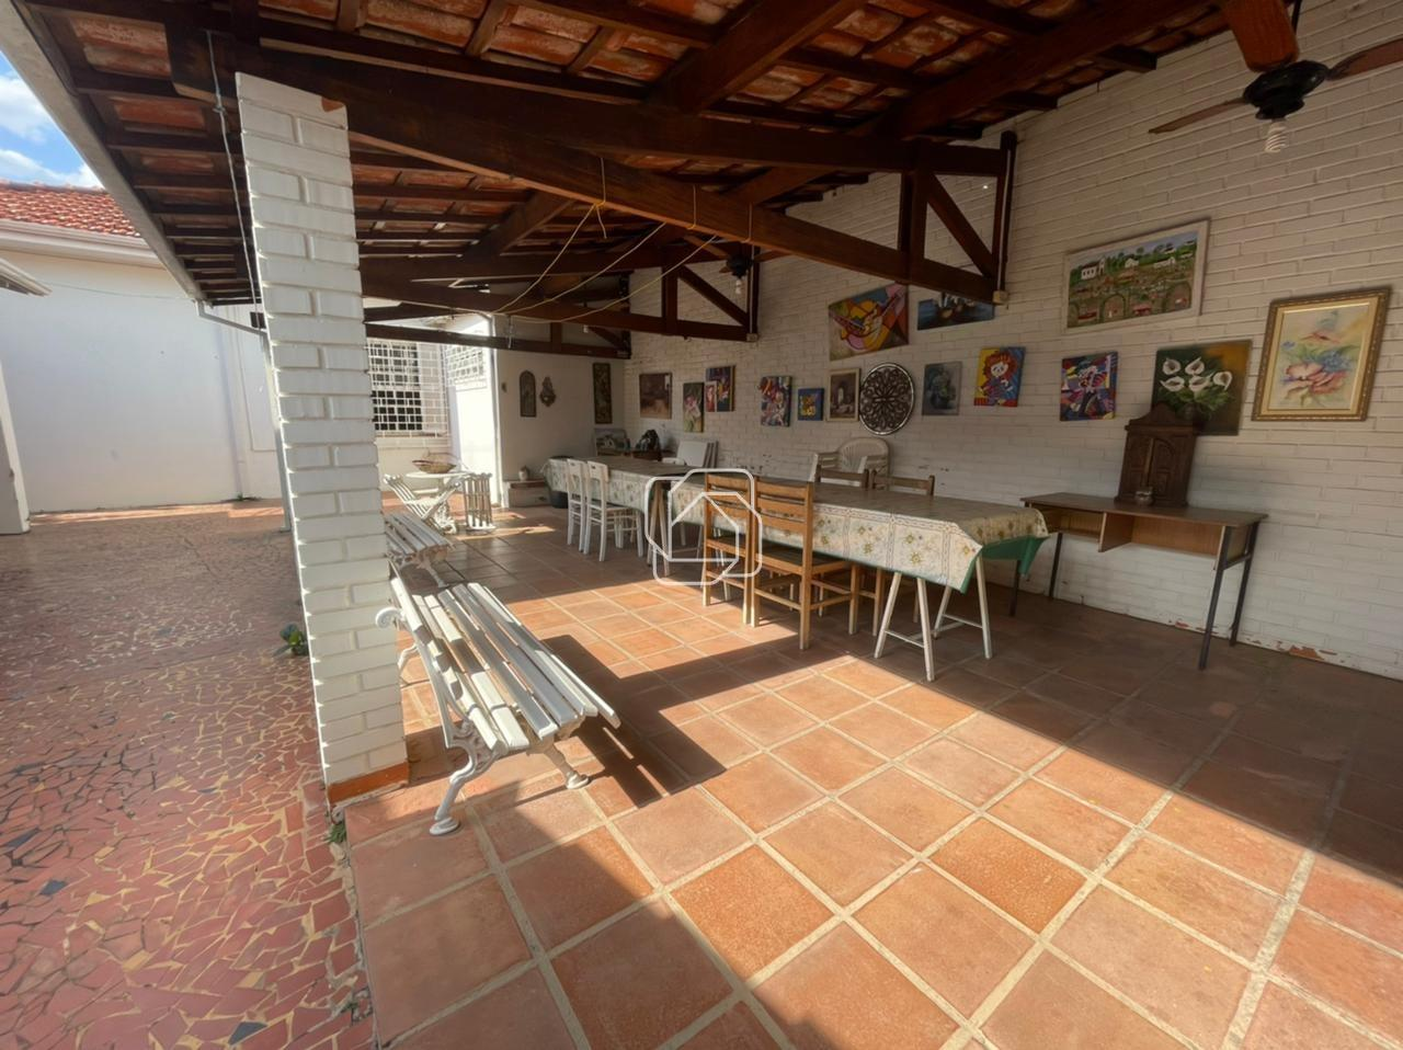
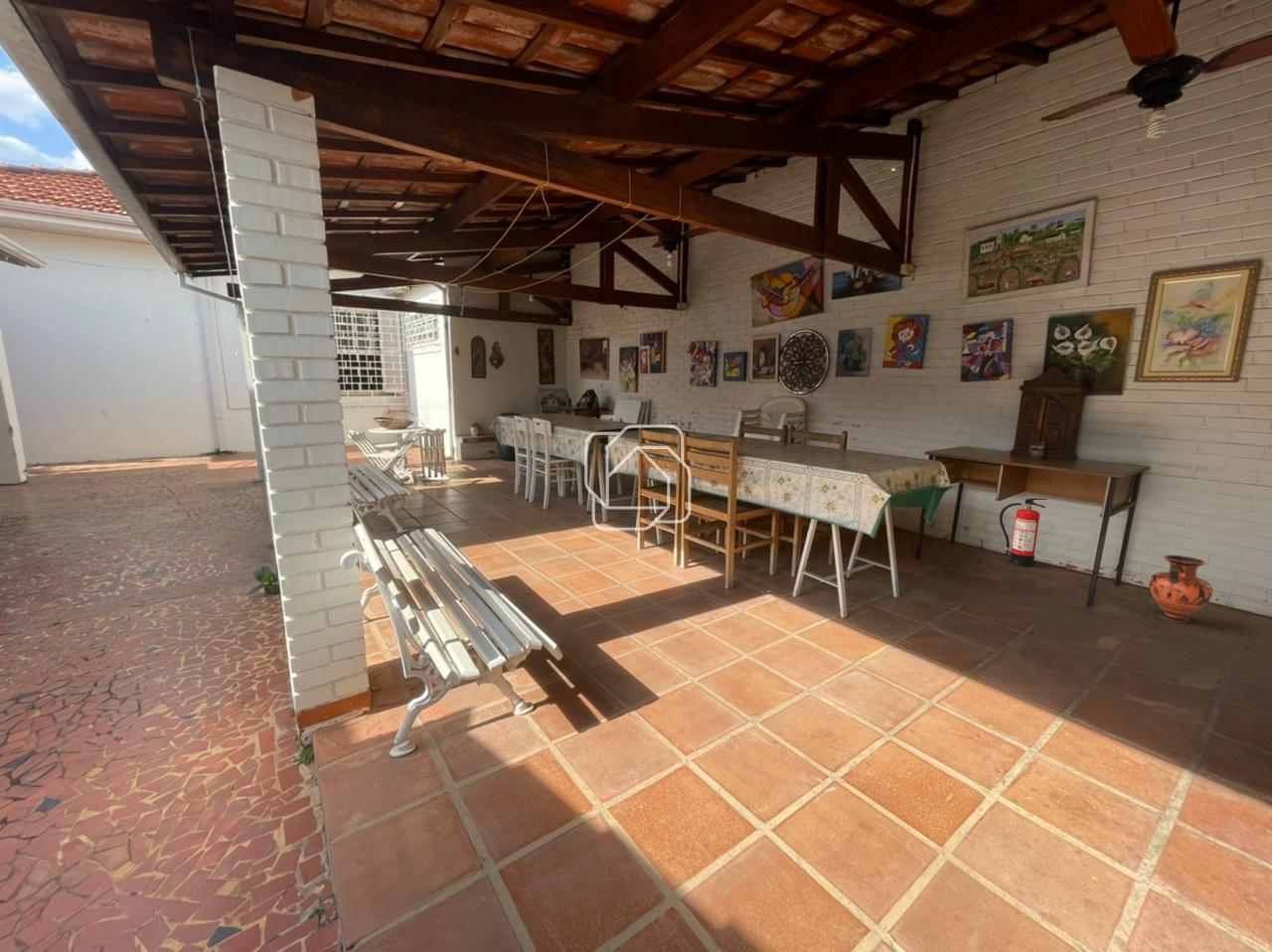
+ vase (1180, 588)
+ fire extinguisher (1020, 529)
